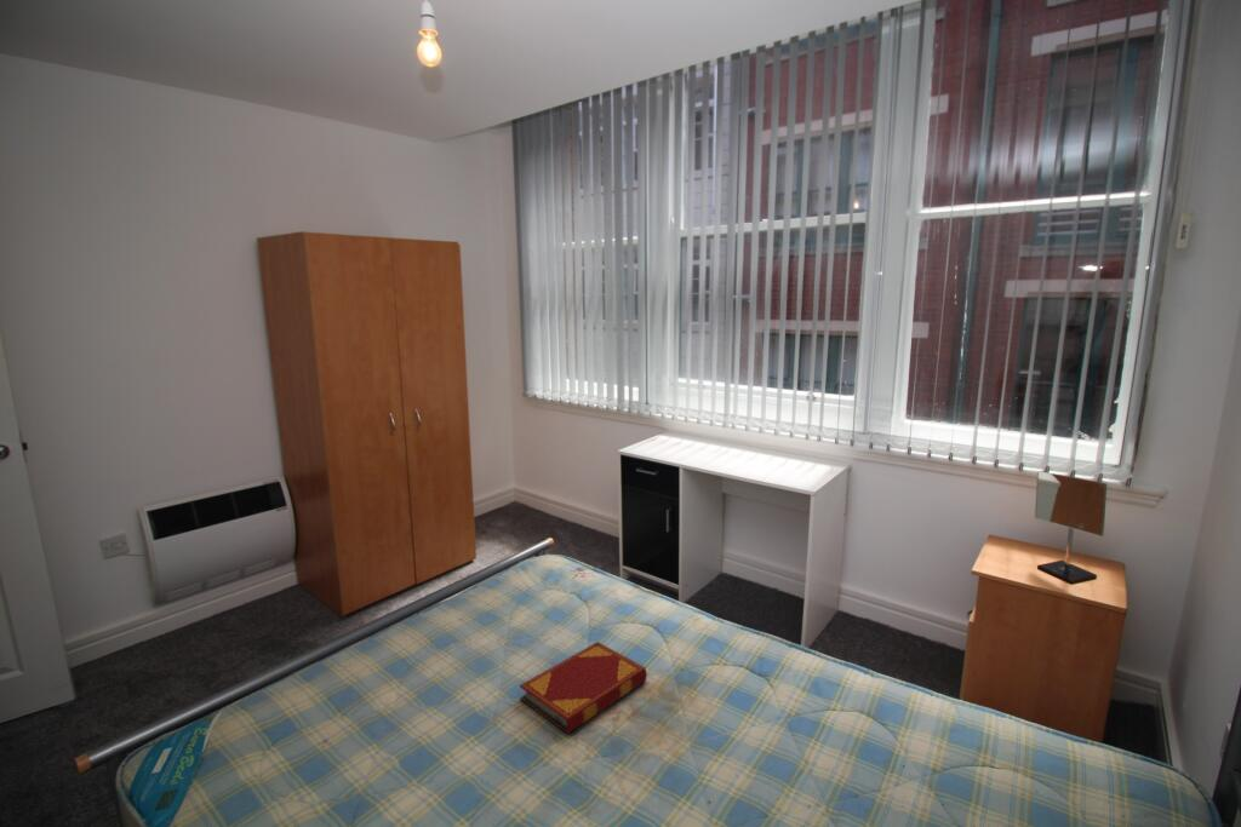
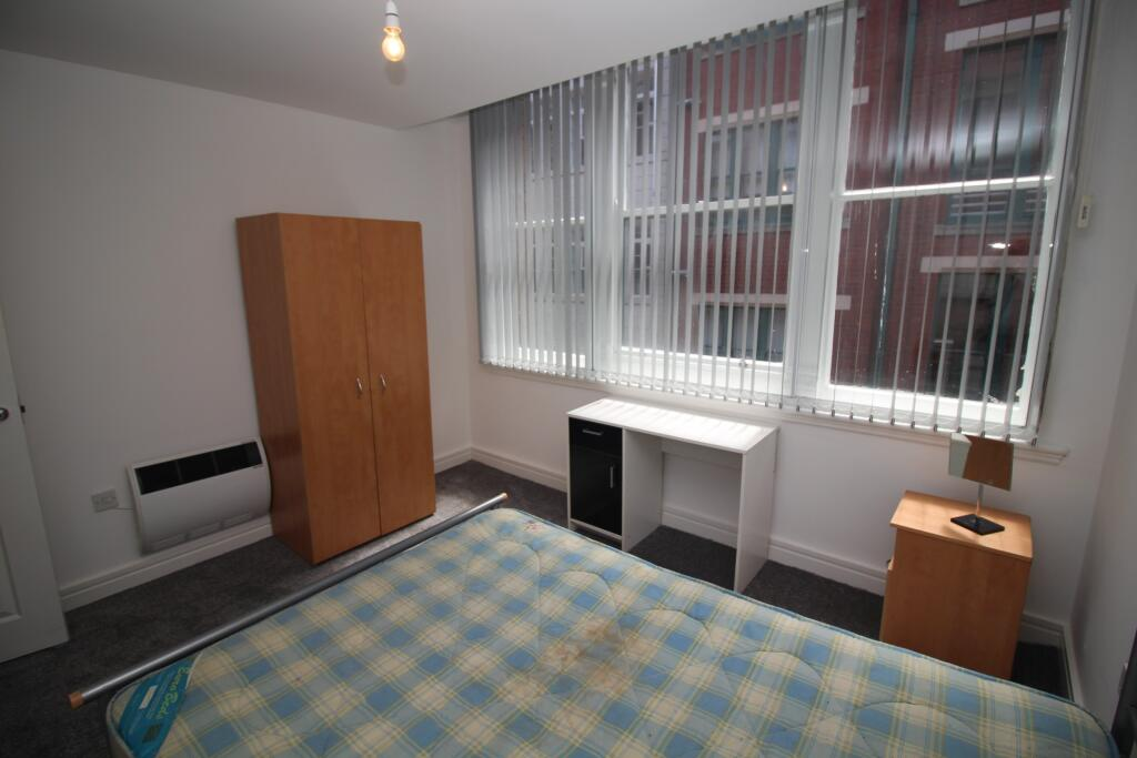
- hardback book (584, 683)
